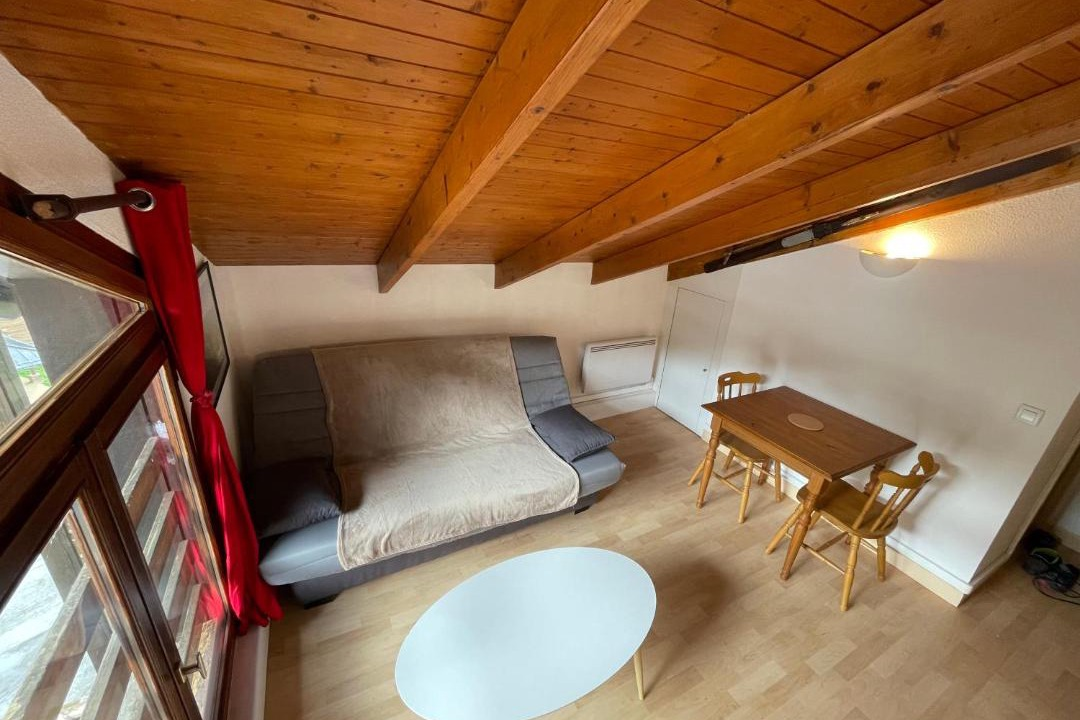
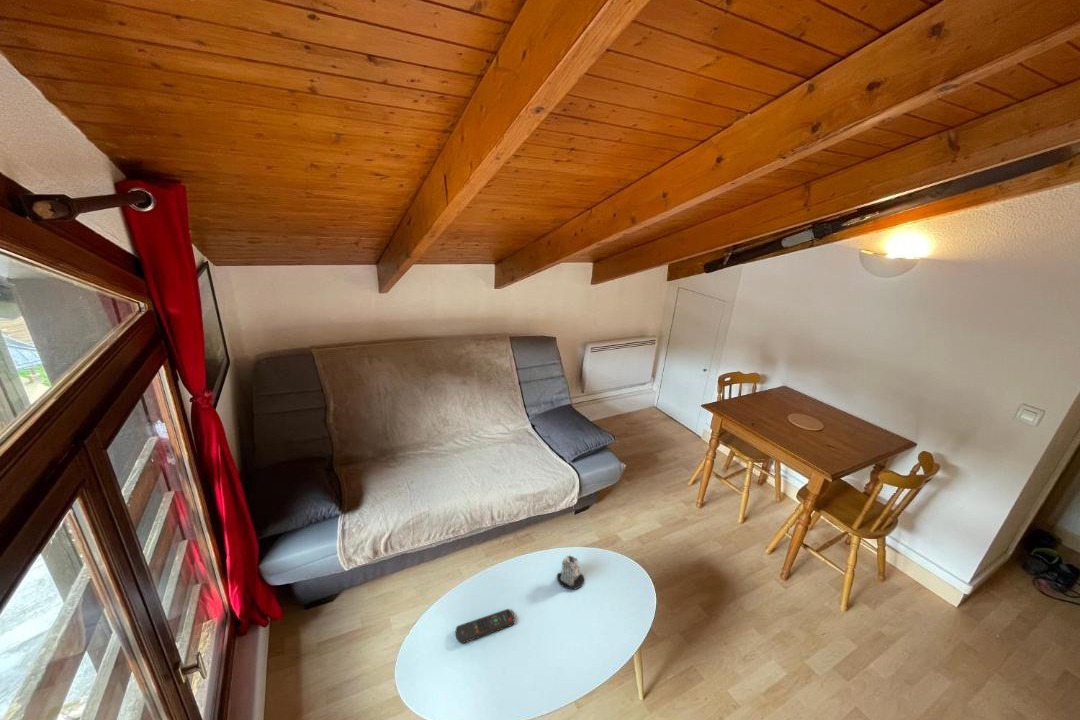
+ candle (571, 567)
+ remote control (485, 625)
